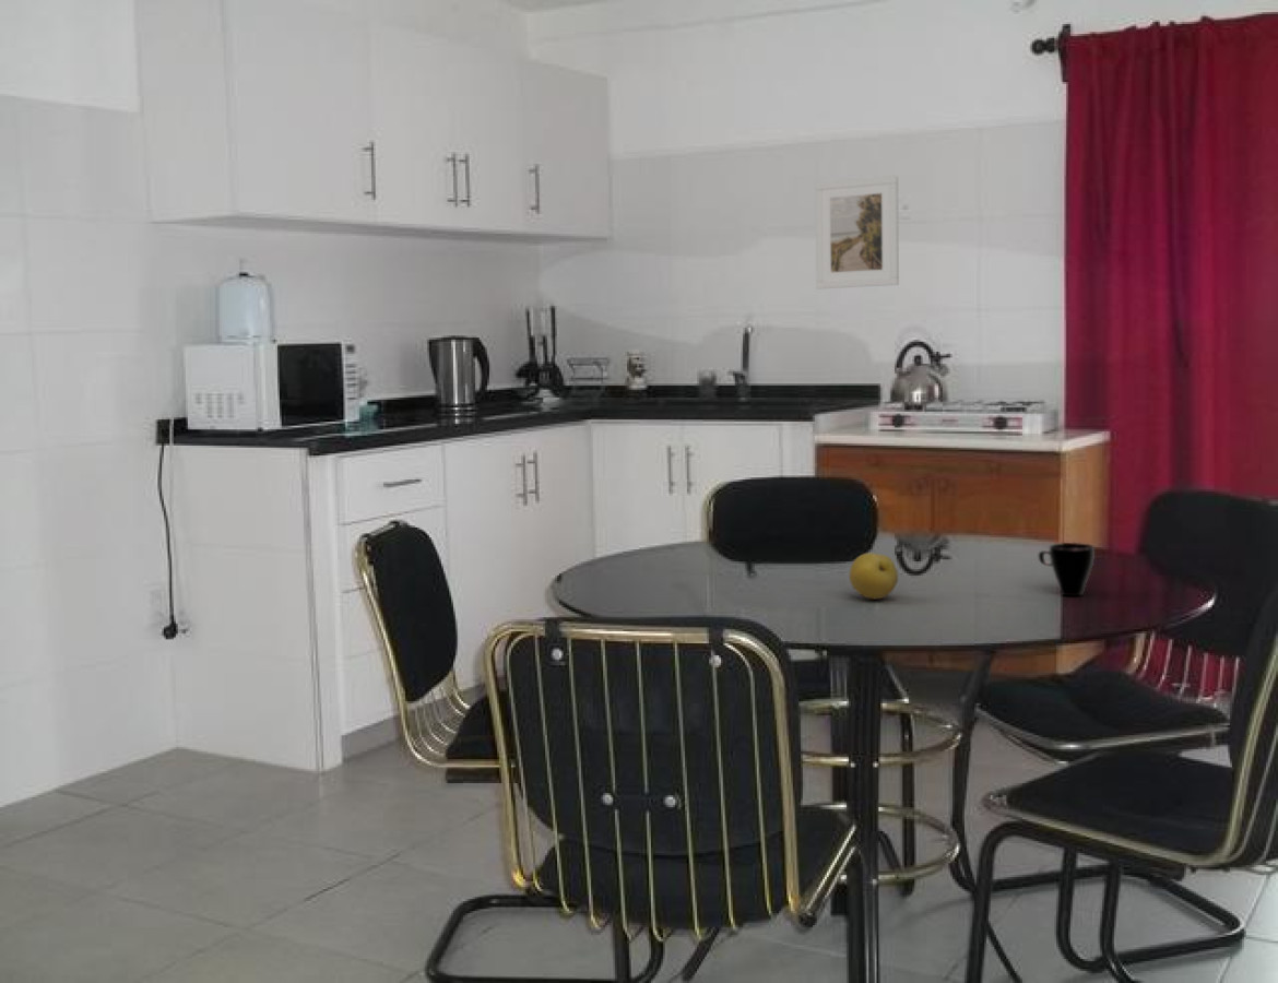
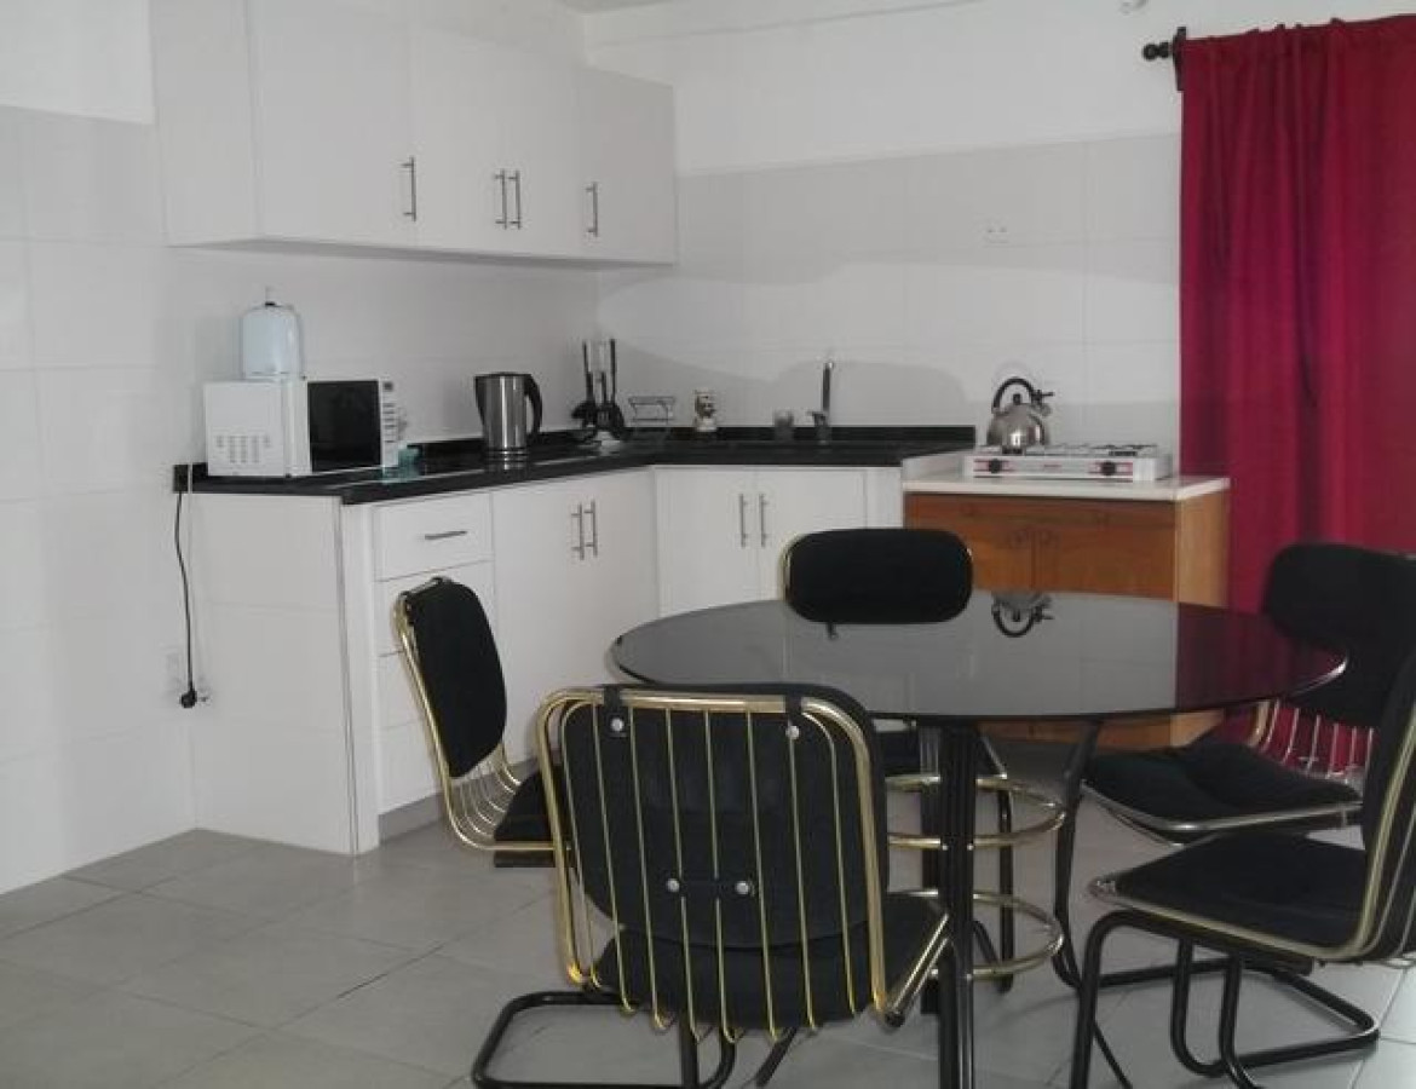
- cup (1064, 569)
- fruit (873, 576)
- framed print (856, 233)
